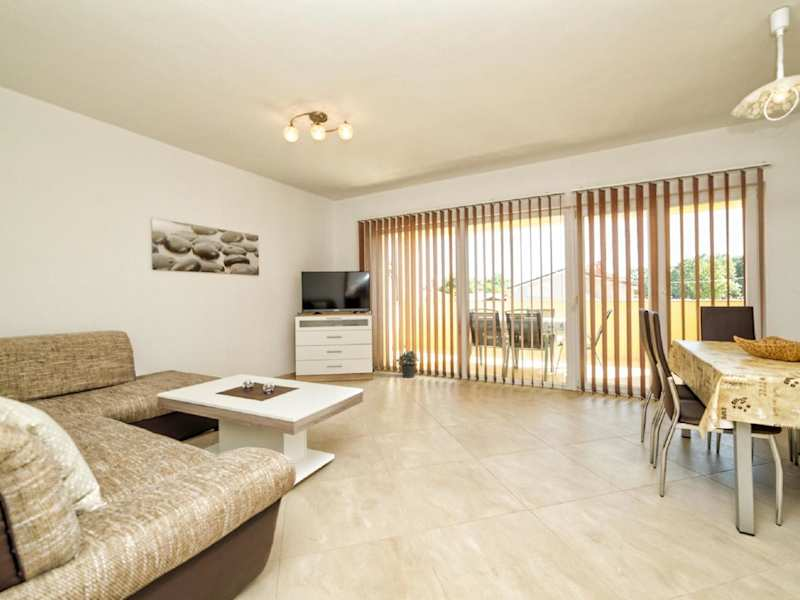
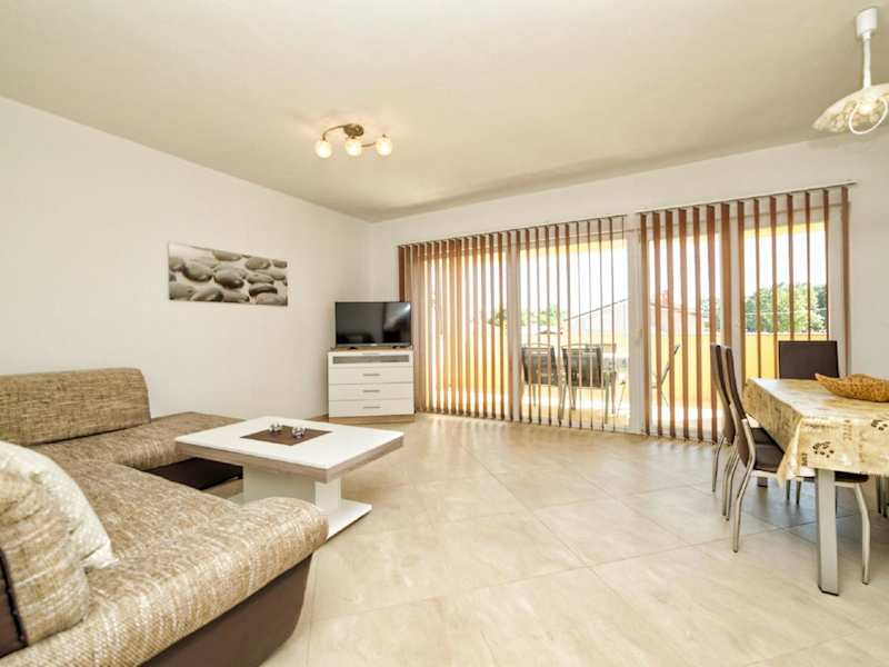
- potted plant (409, 363)
